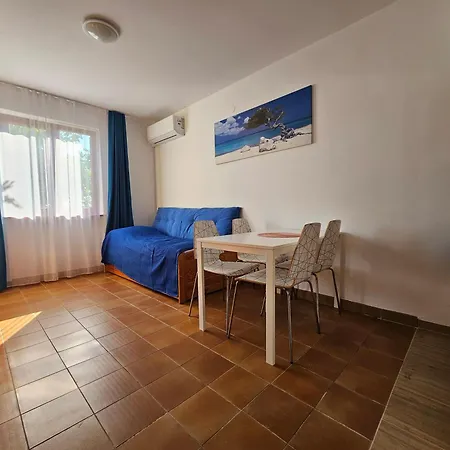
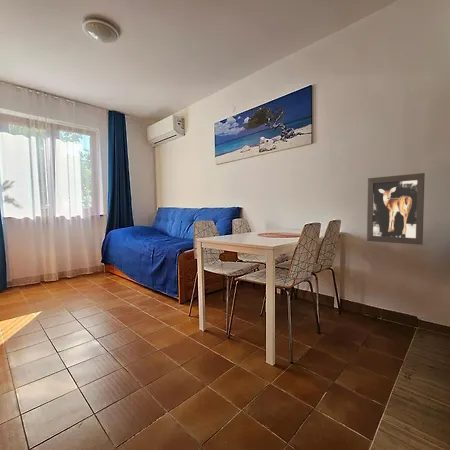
+ wall art (393, 209)
